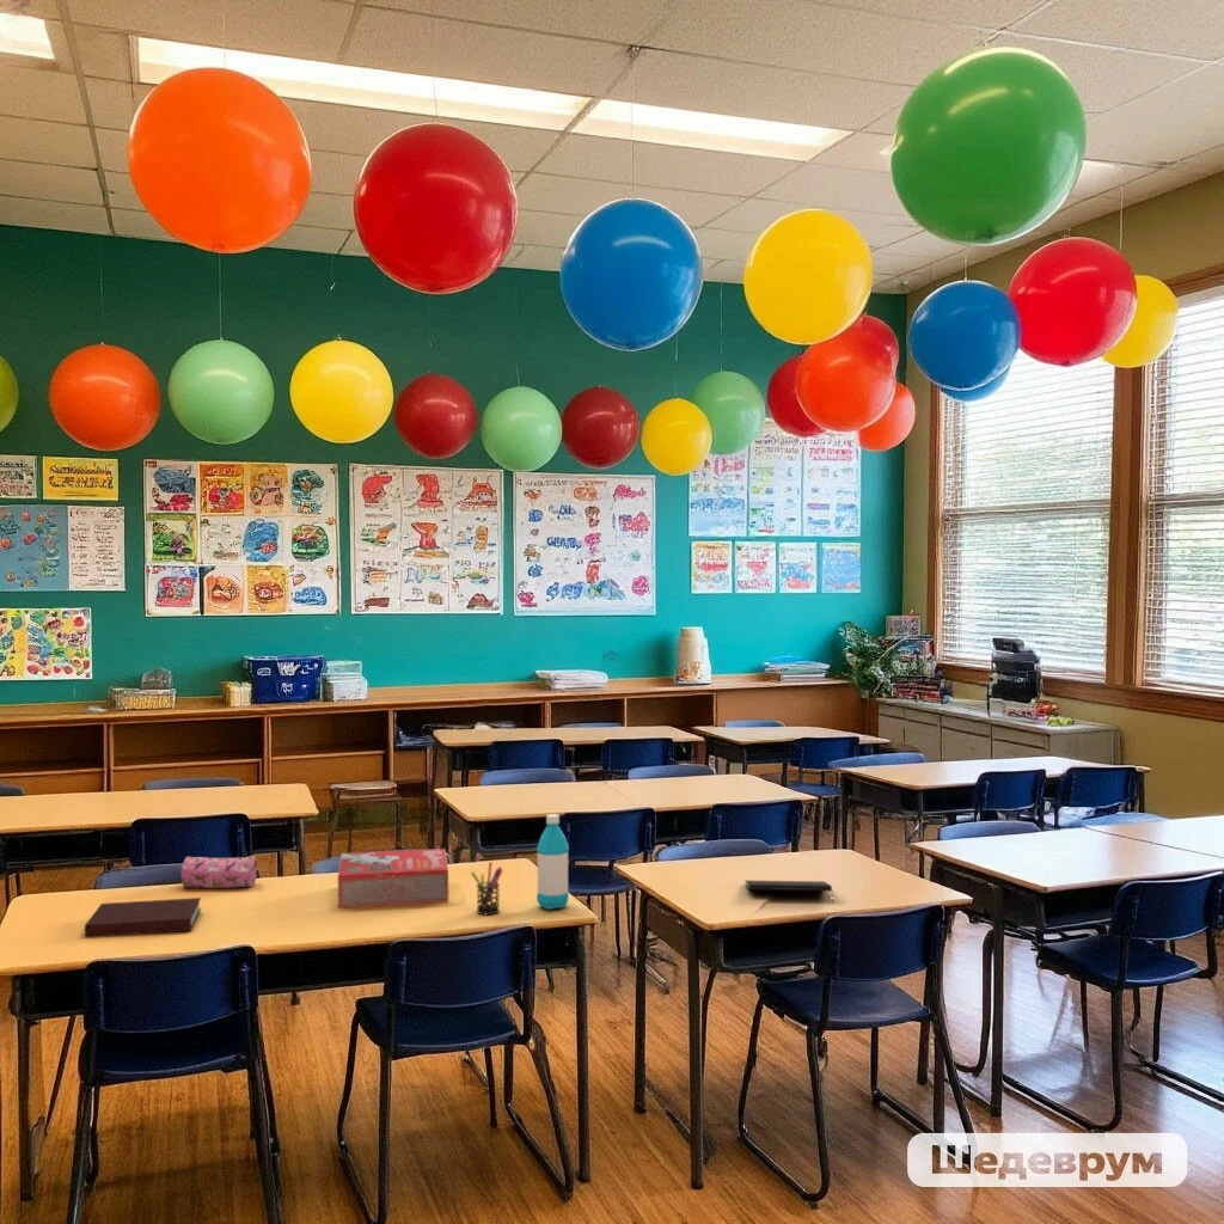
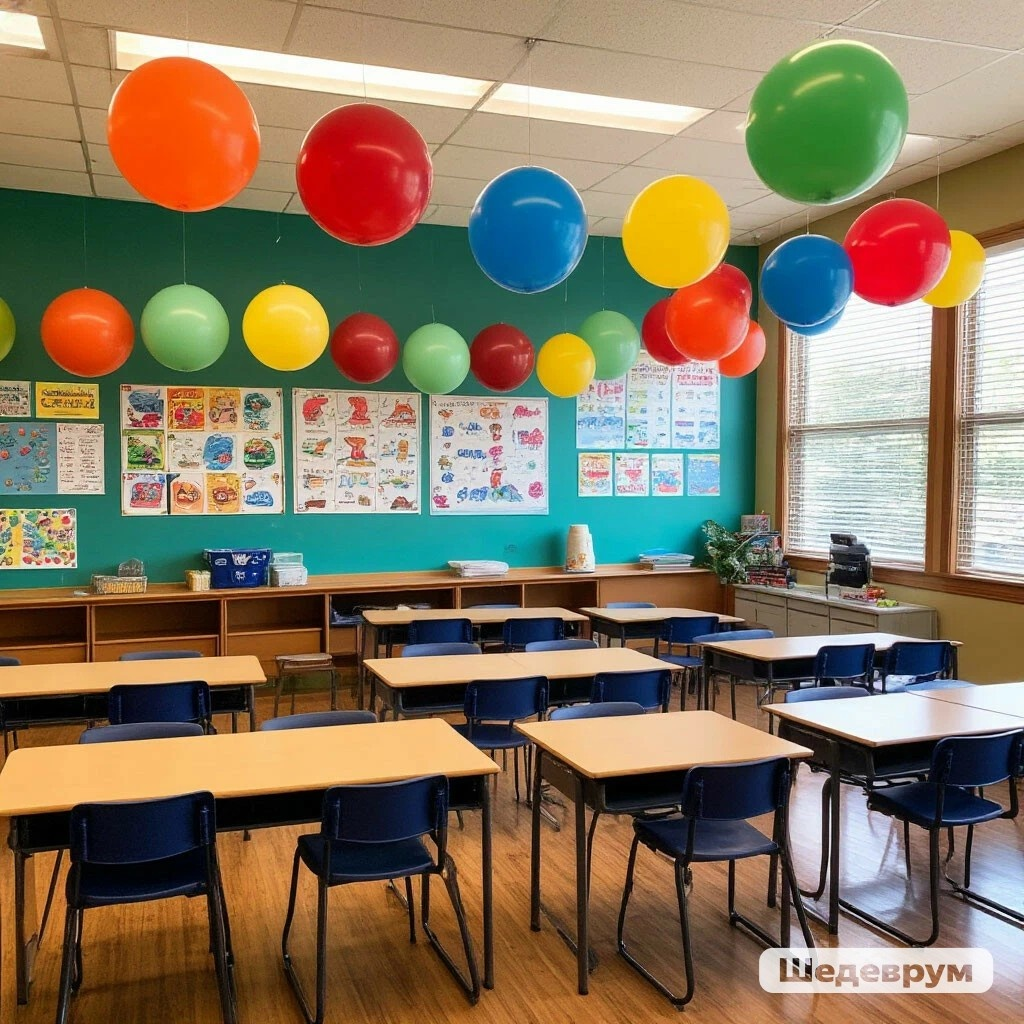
- water bottle (552, 861)
- pen holder (485, 887)
- notebook (145, 917)
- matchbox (393, 876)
- pencil case (219, 871)
- notepad (787, 885)
